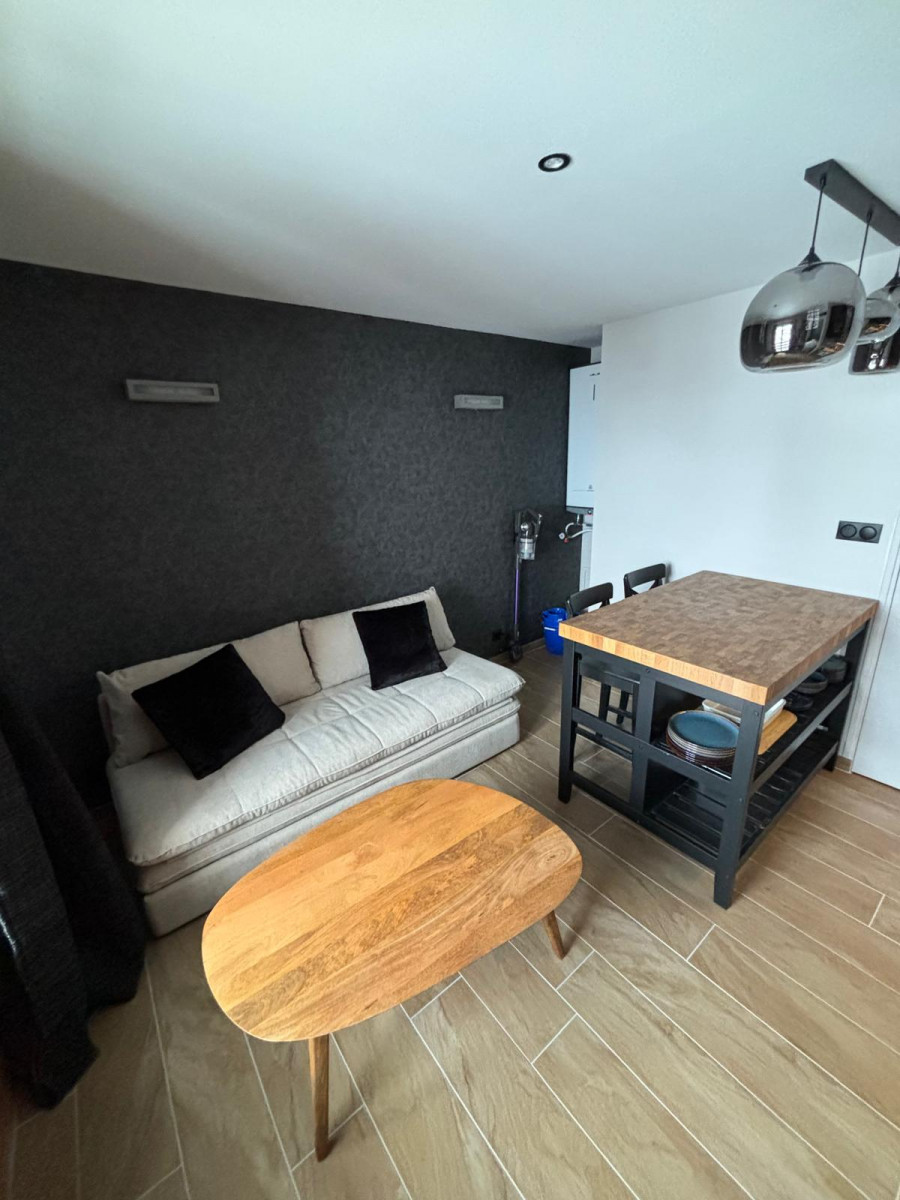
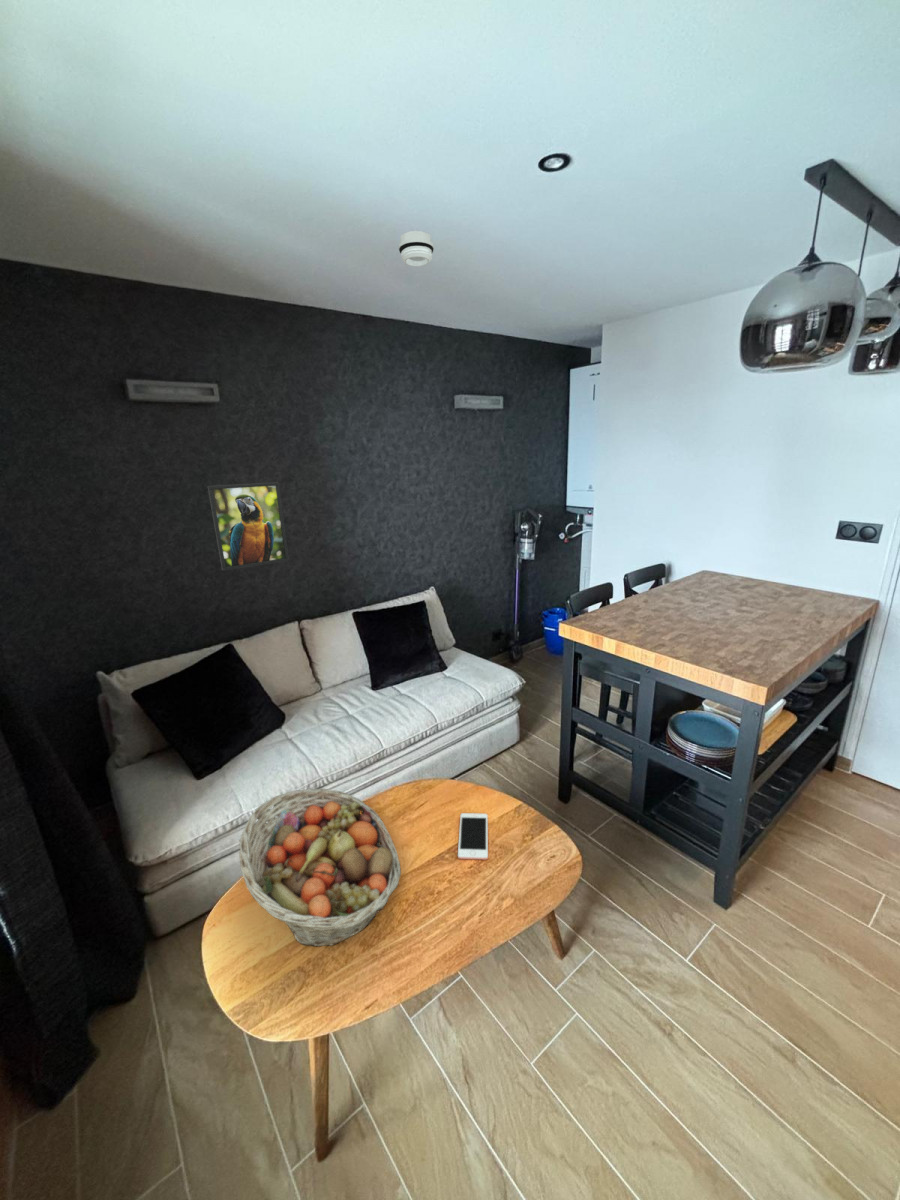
+ smoke detector (416, 249)
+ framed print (250, 525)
+ fruit basket (323, 858)
+ cell phone (473, 835)
